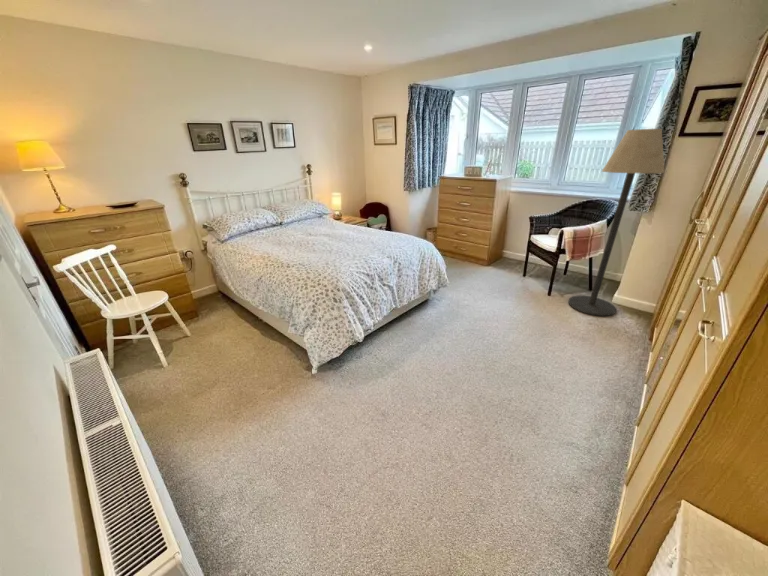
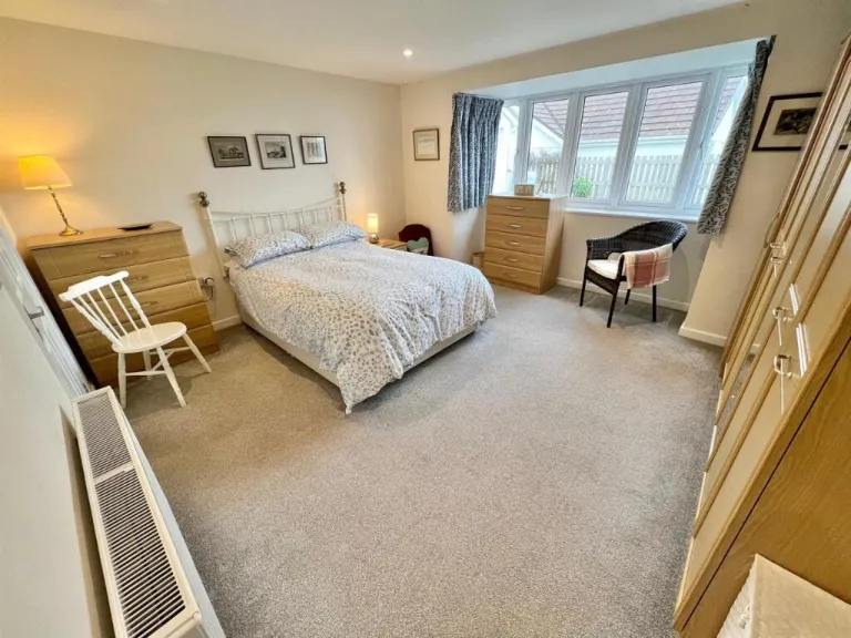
- floor lamp (614, 228)
